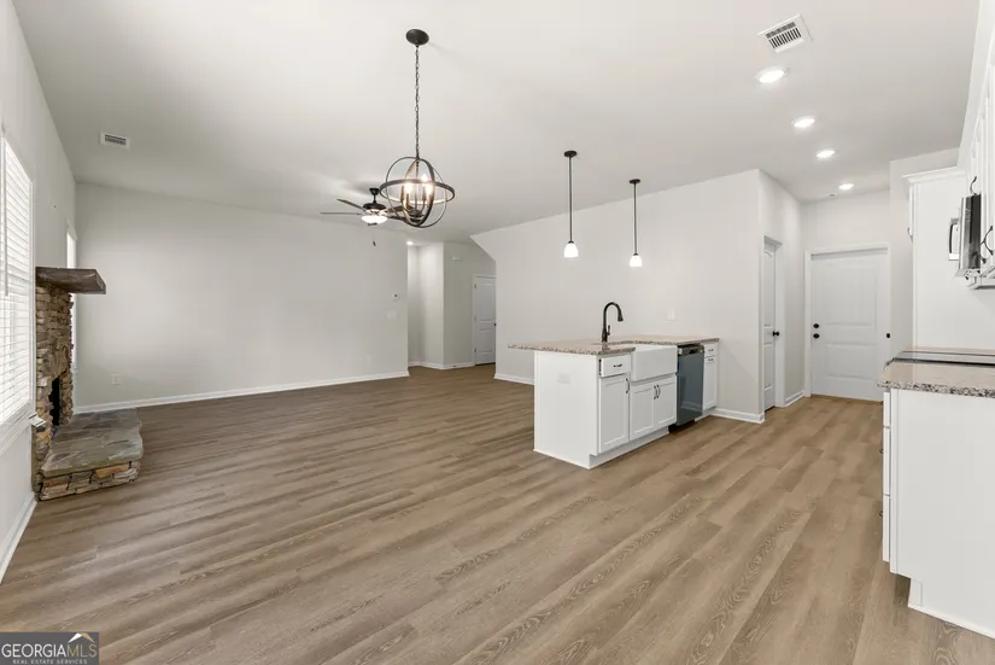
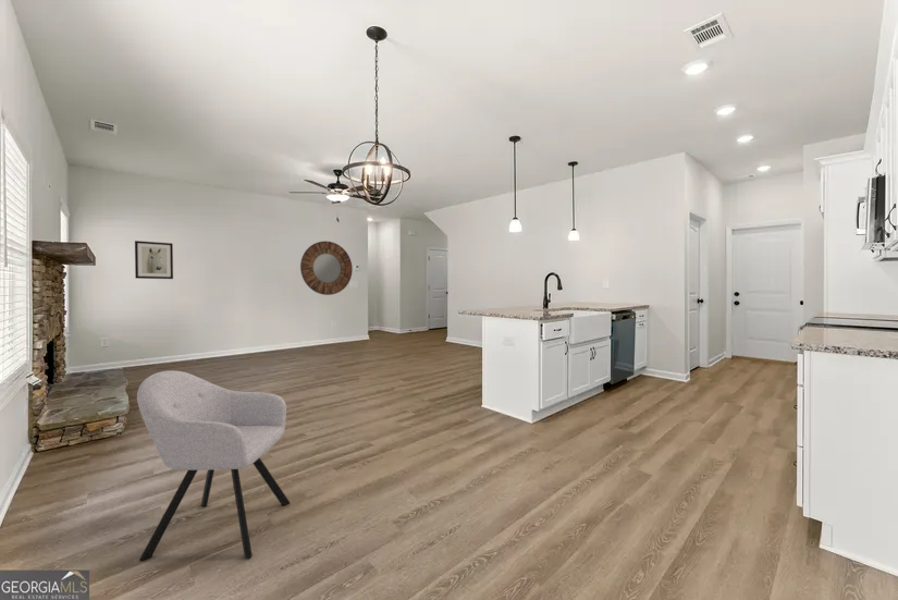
+ home mirror (327, 268)
+ wall art (153, 260)
+ chair (213, 450)
